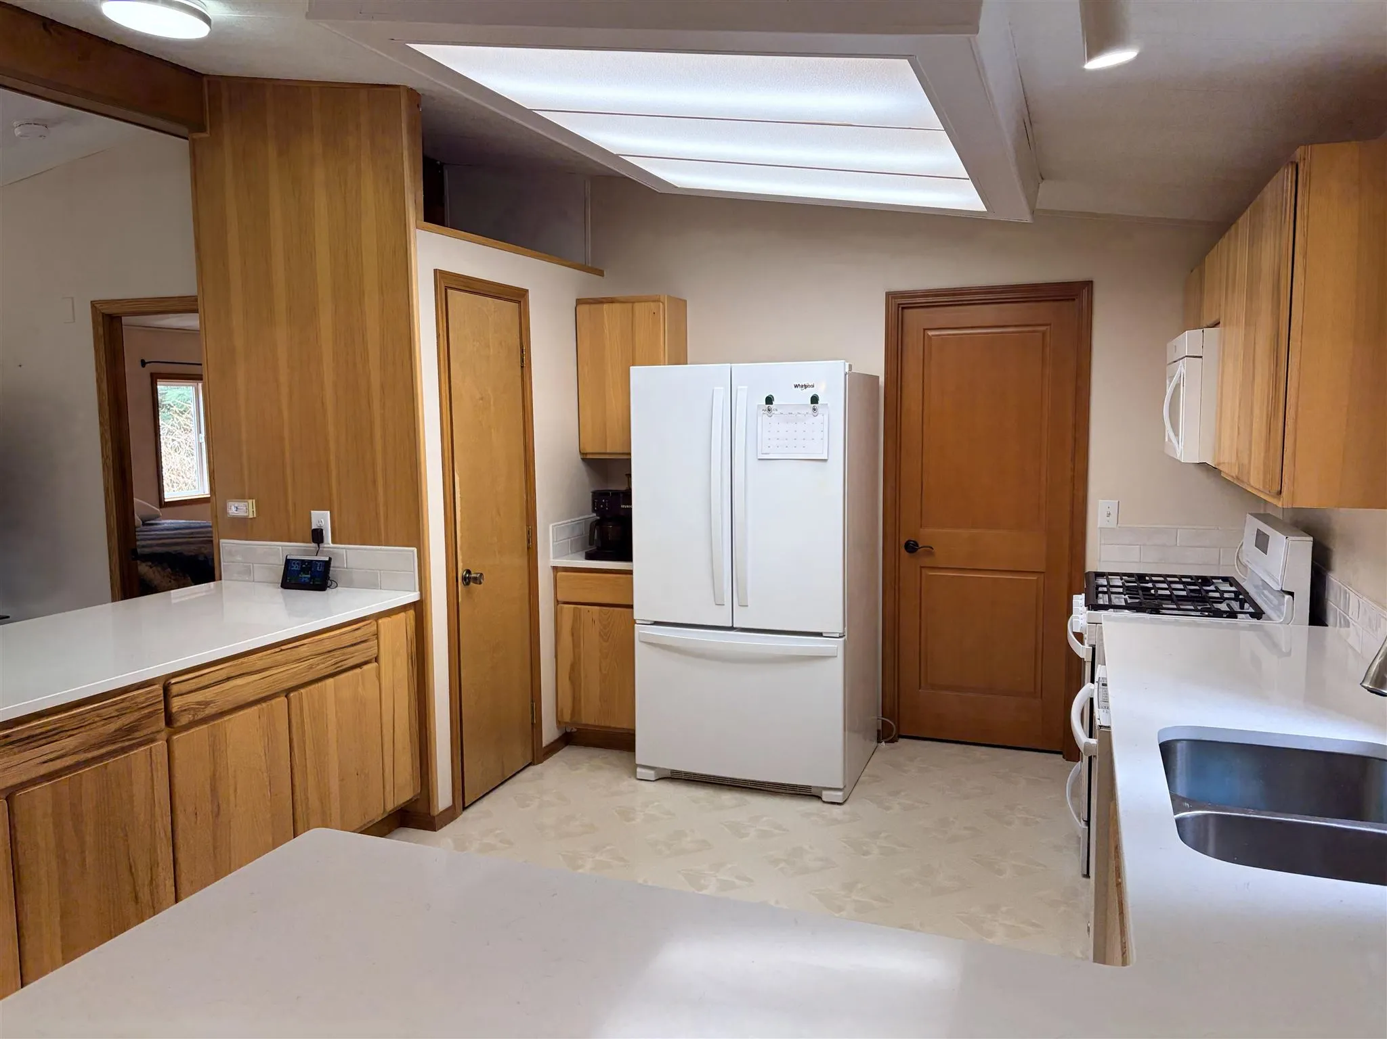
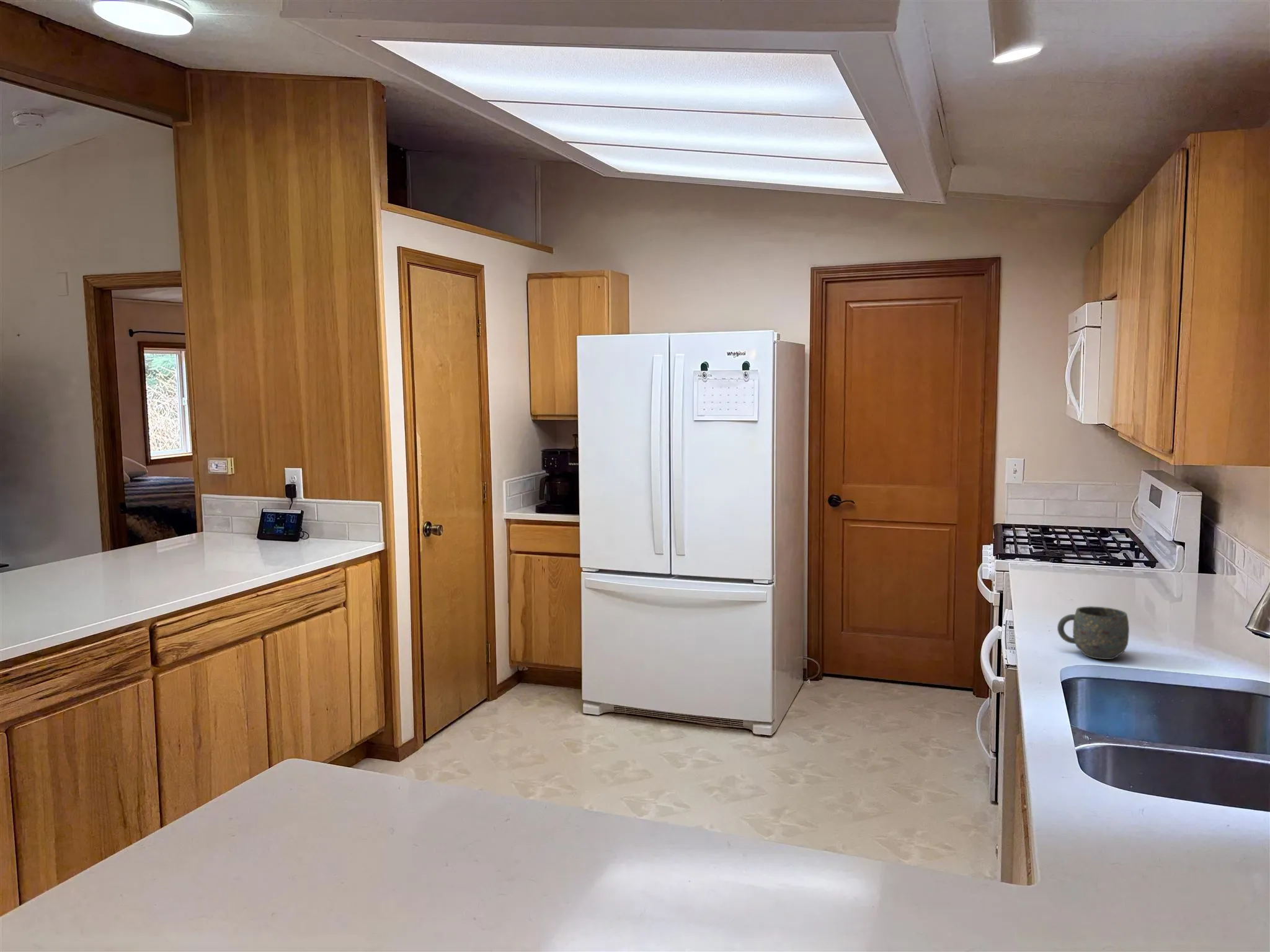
+ mug (1092, 632)
